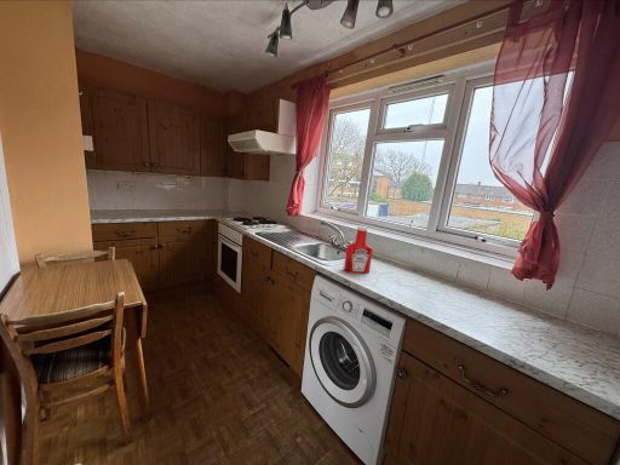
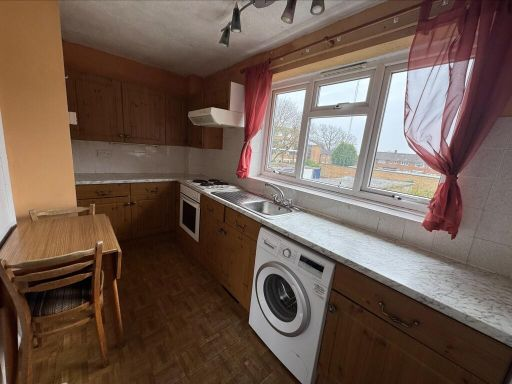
- soap bottle (358, 248)
